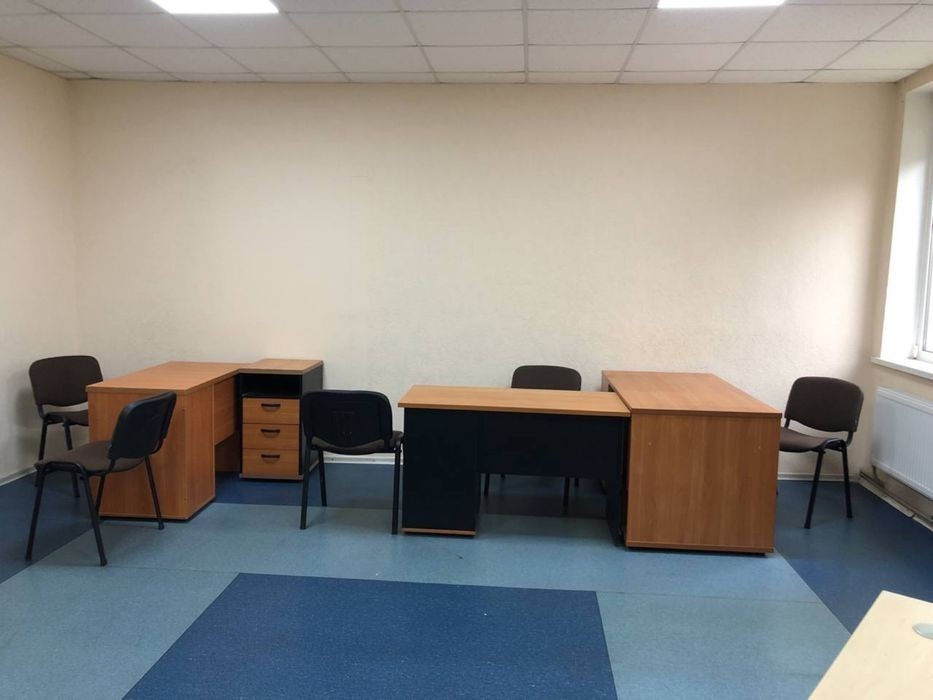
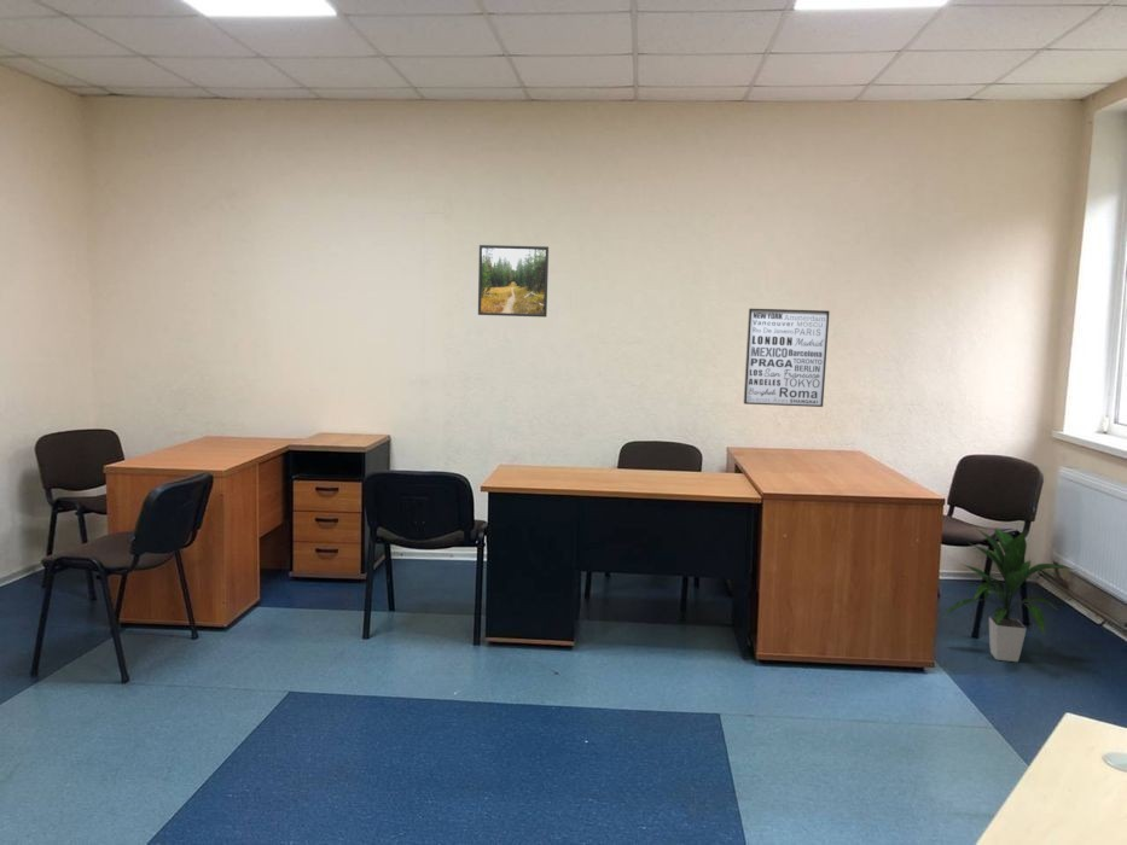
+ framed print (512, 280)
+ wall art (785, 357)
+ indoor plant (1003, 590)
